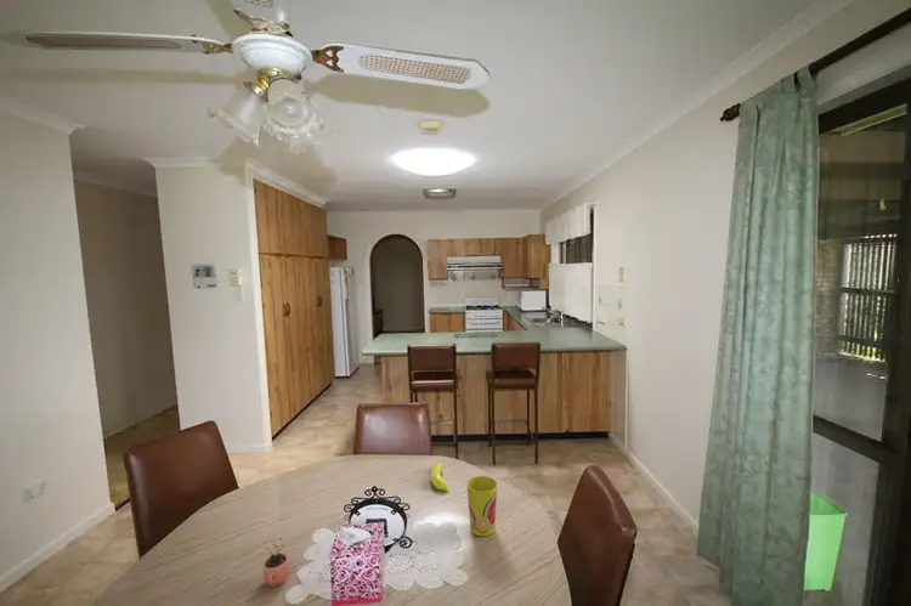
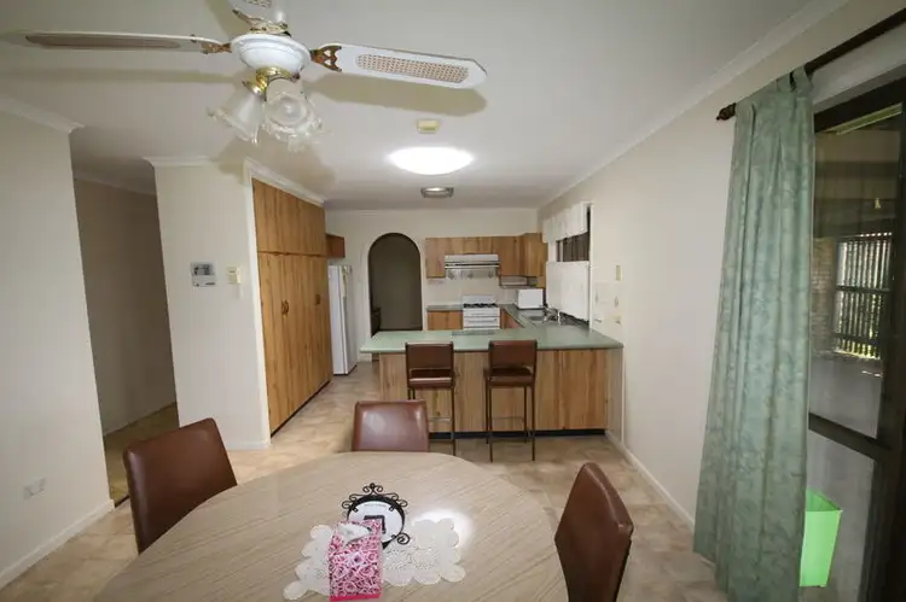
- cup (482, 505)
- banana (440, 474)
- cocoa (273, 563)
